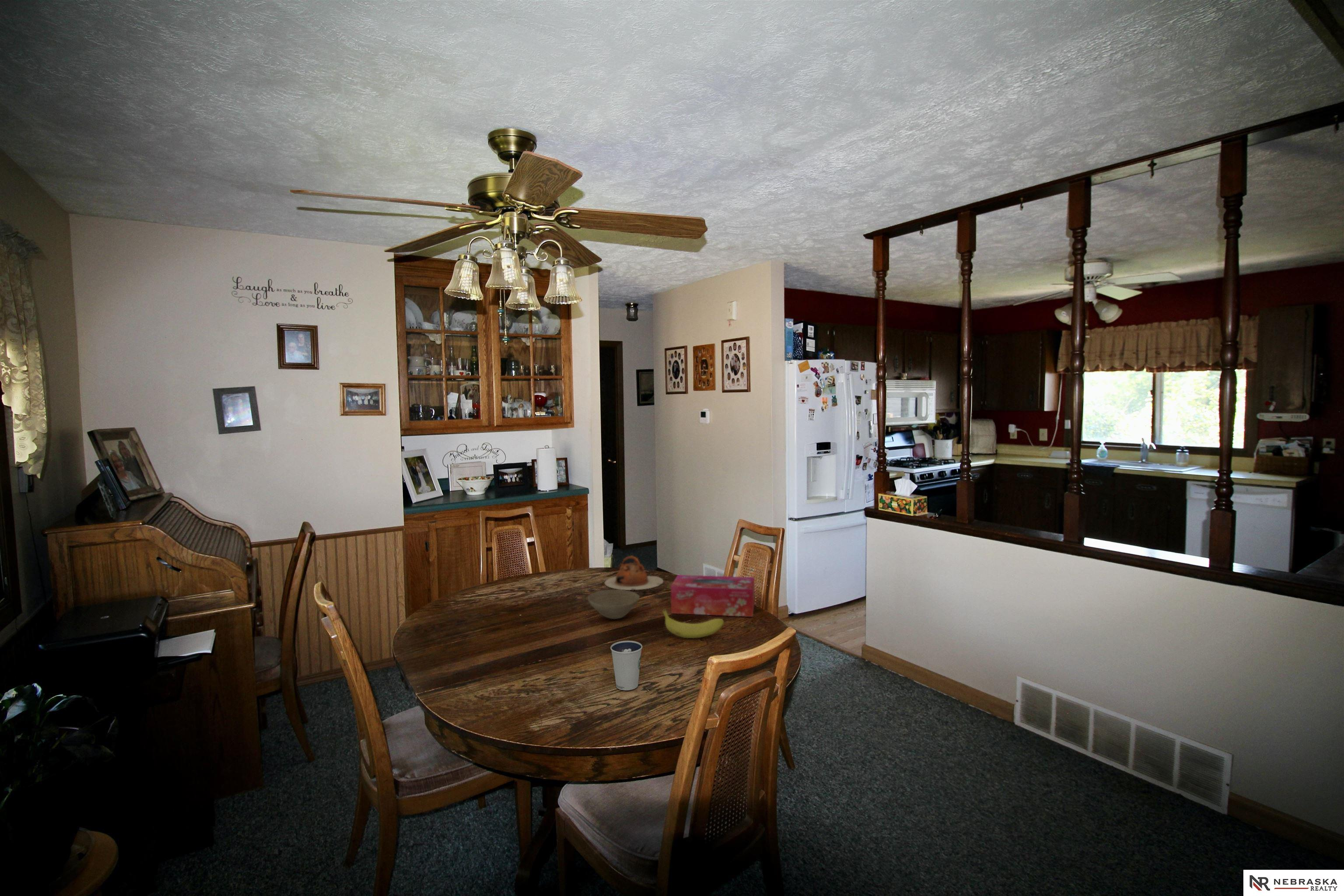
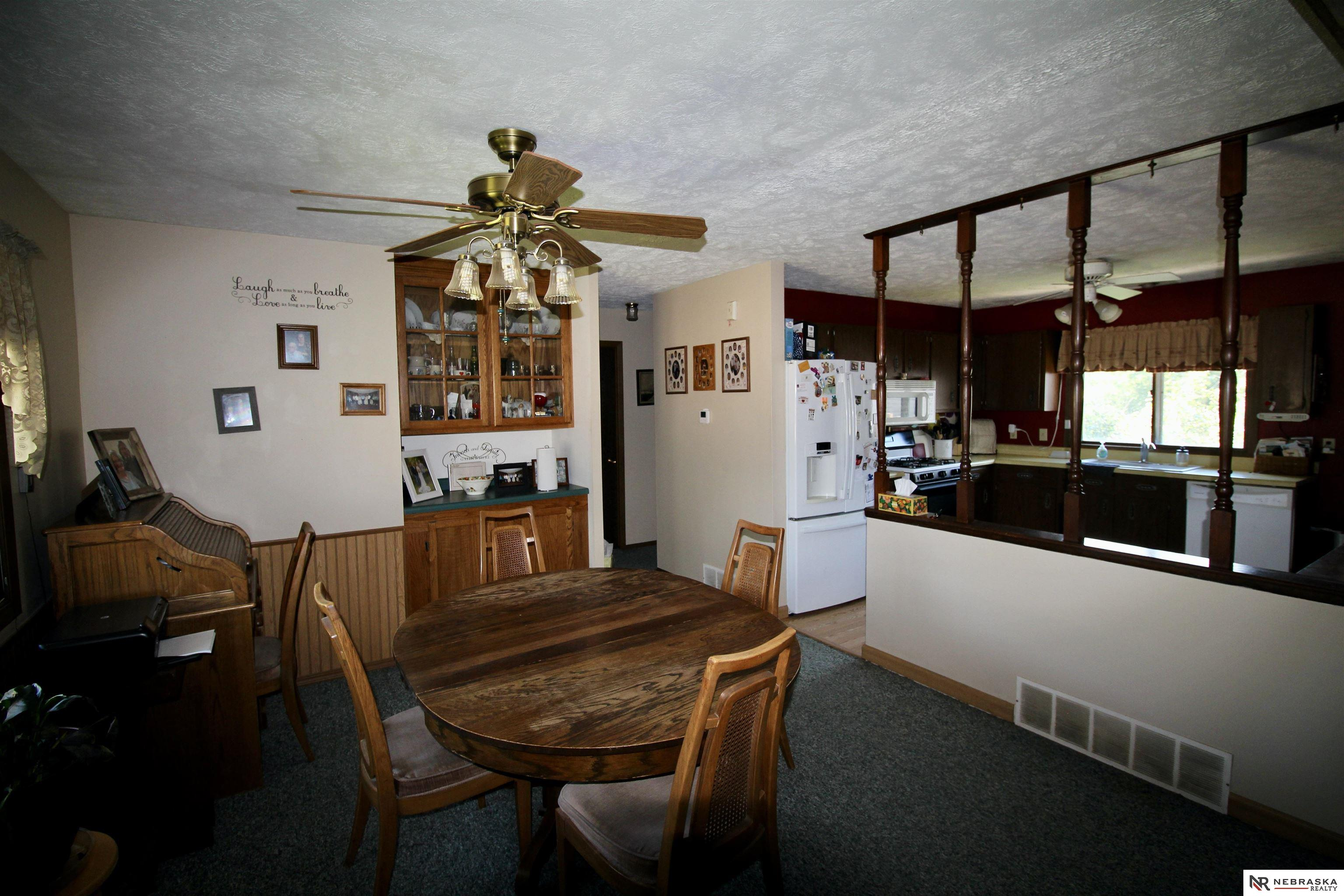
- dixie cup (626, 666)
- bowl (614, 607)
- teapot (634, 569)
- tissue box (714, 595)
- fruit (693, 623)
